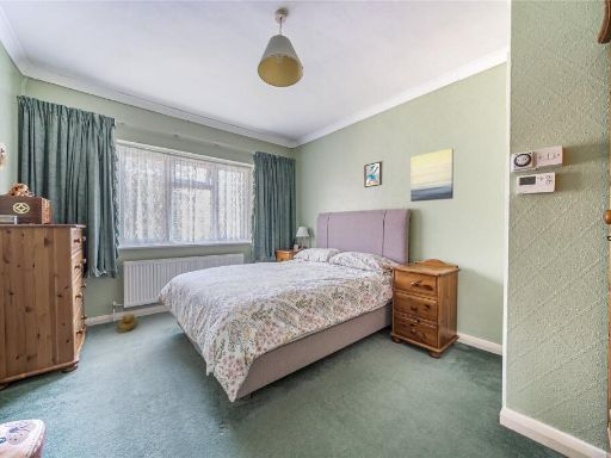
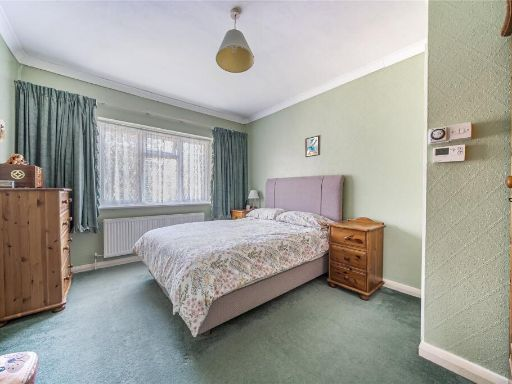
- rubber duck (126, 318)
- wall art (431, 177)
